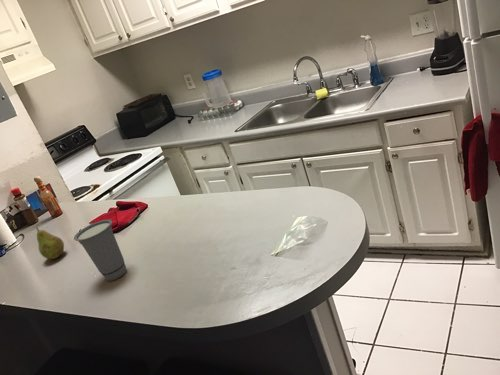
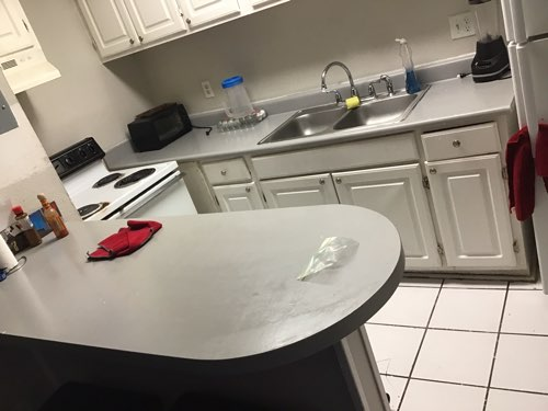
- cup (105, 252)
- fruit (48, 242)
